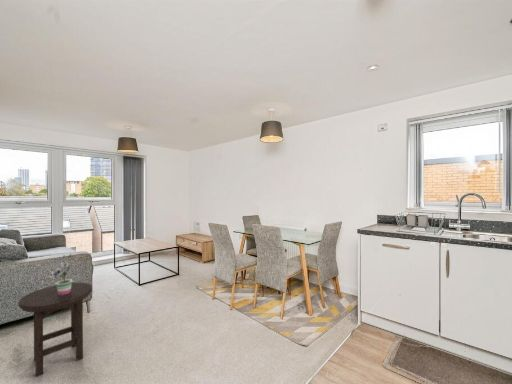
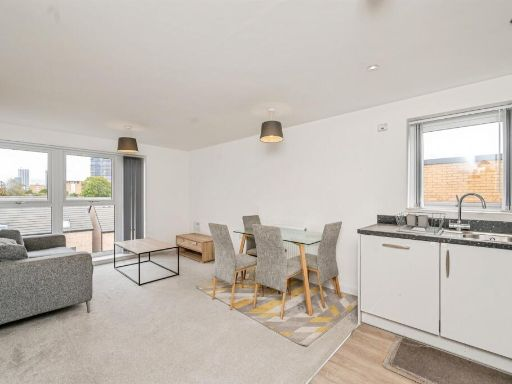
- stool (58, 330)
- potted plant (60, 273)
